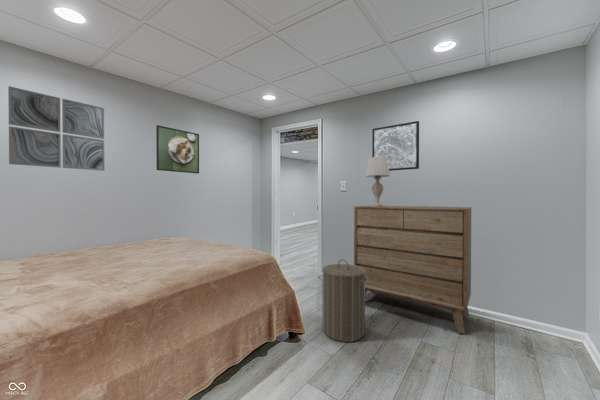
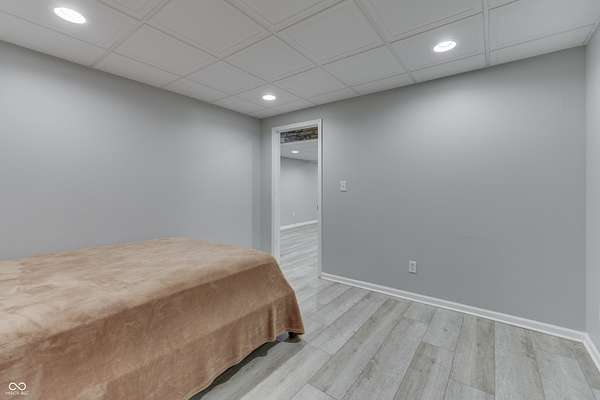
- dresser (409, 257)
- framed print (179, 150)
- laundry hamper (343, 295)
- table lamp (377, 182)
- wall art (394, 147)
- wall art (62, 132)
